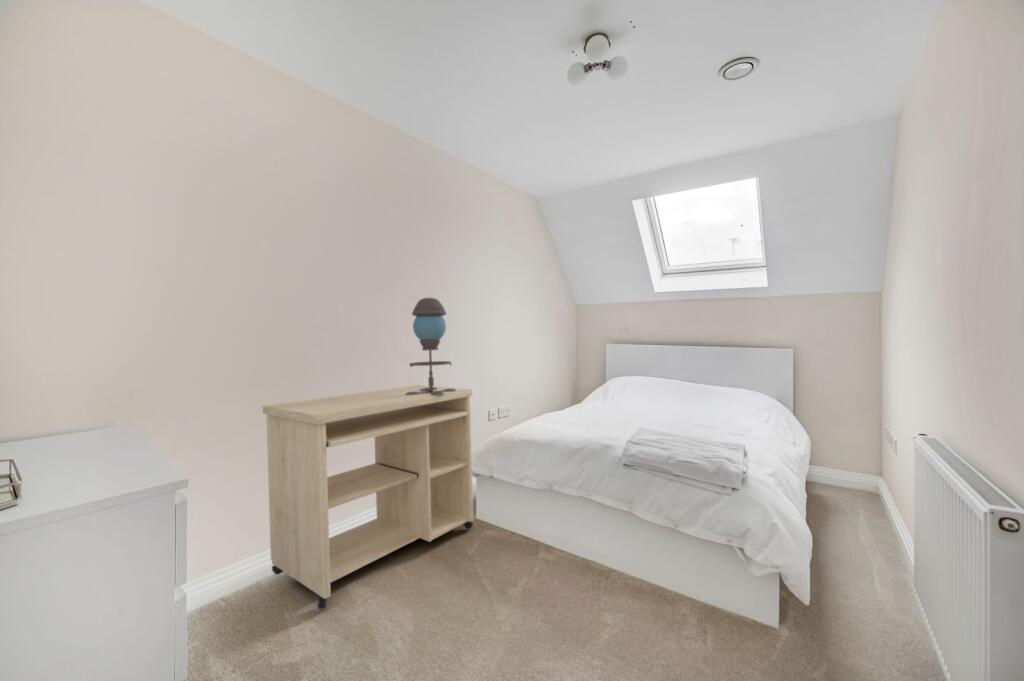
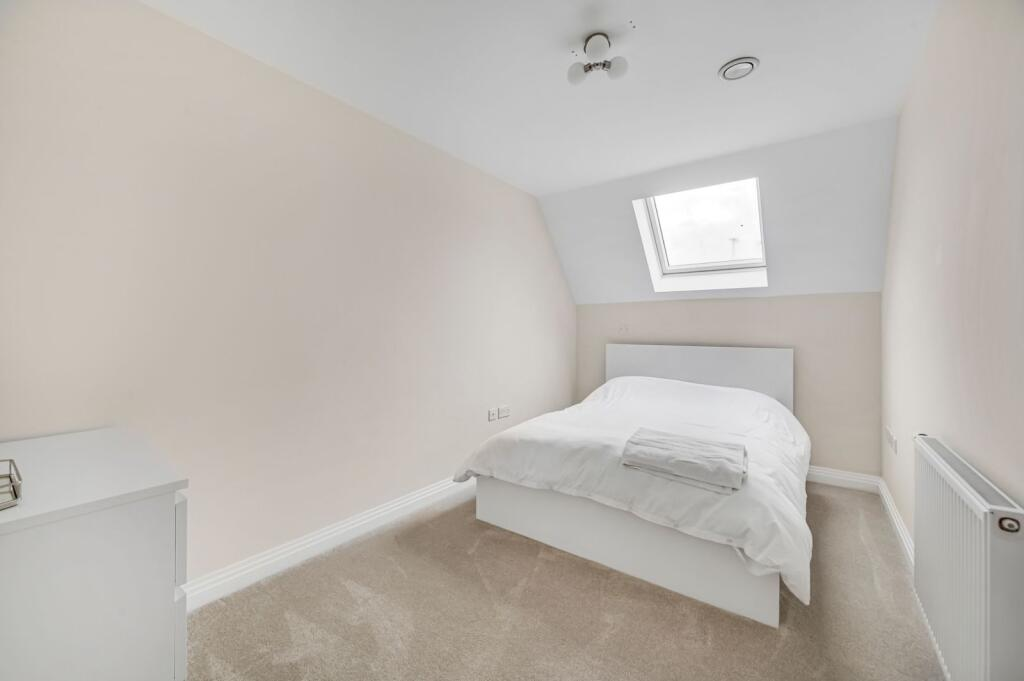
- desk (380, 473)
- table lamp (430, 344)
